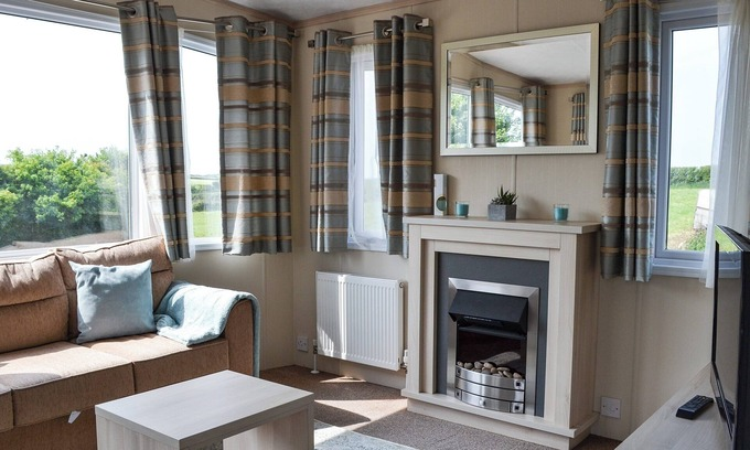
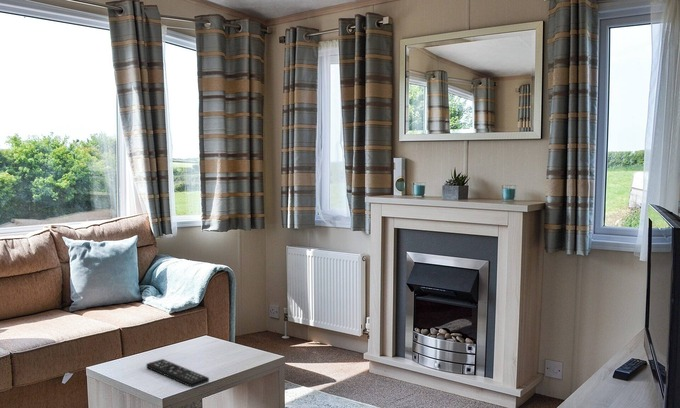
+ remote control (176, 371)
